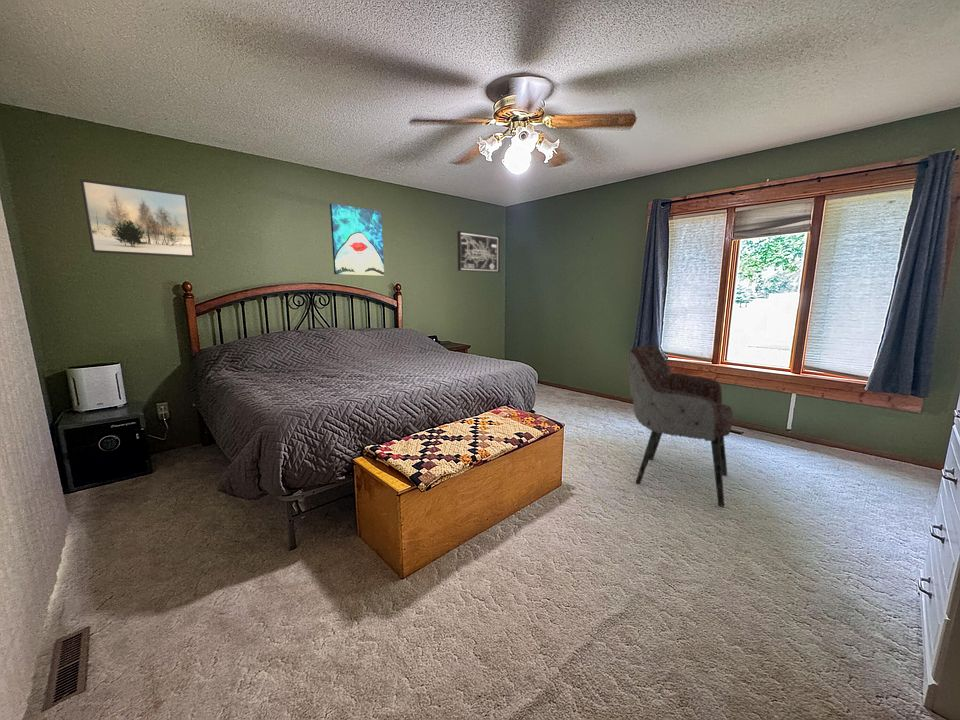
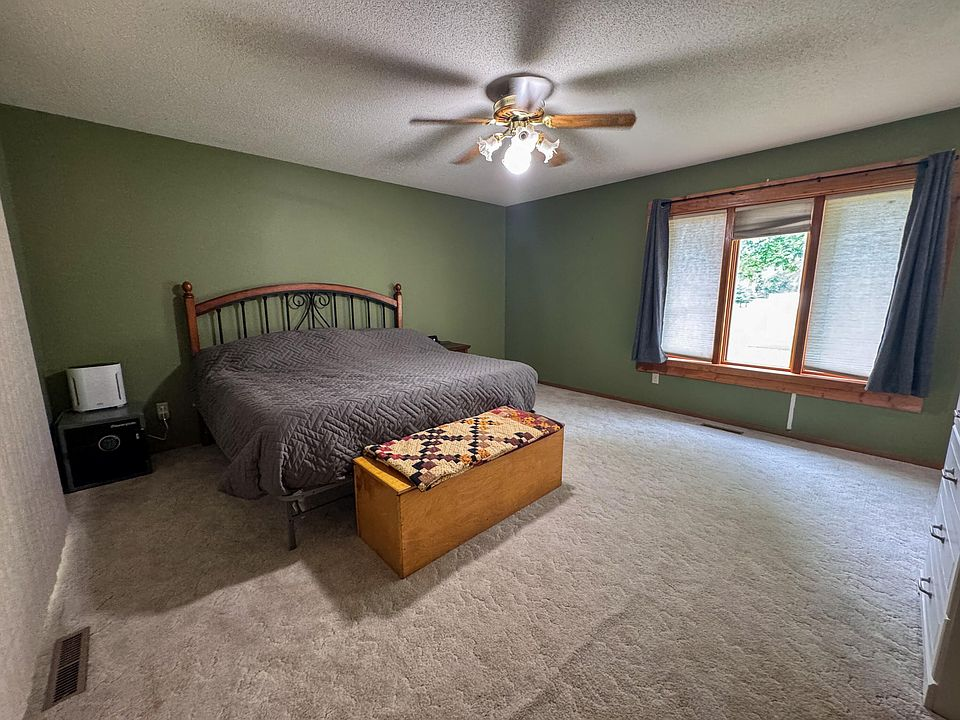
- wall art (479, 252)
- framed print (142, 221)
- wall art (358, 241)
- armchair (676, 414)
